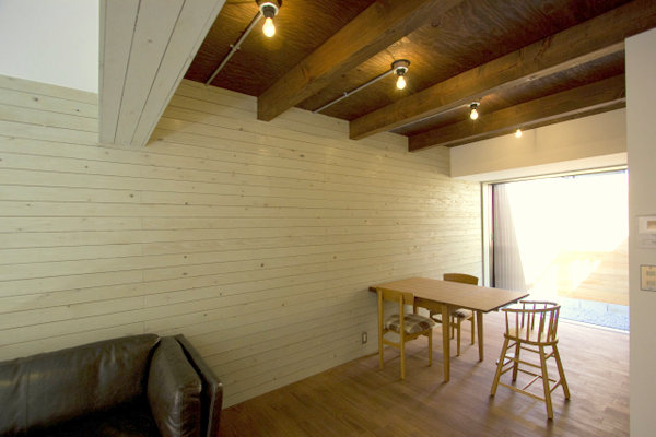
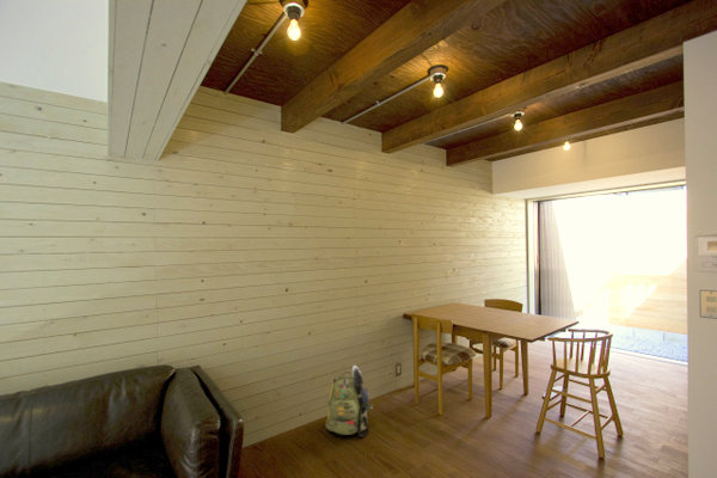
+ backpack (350, 394)
